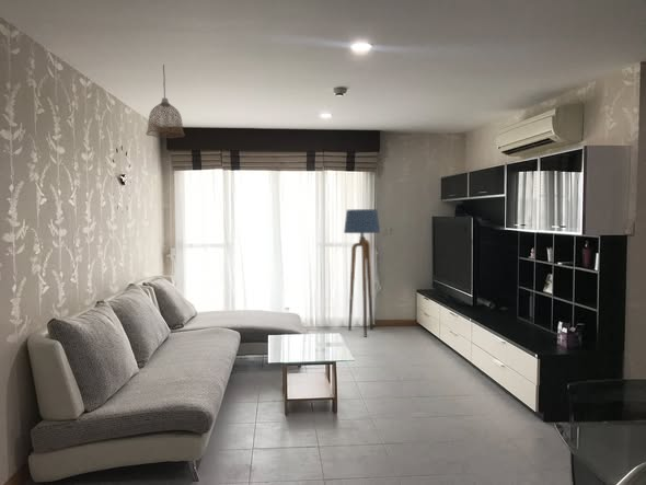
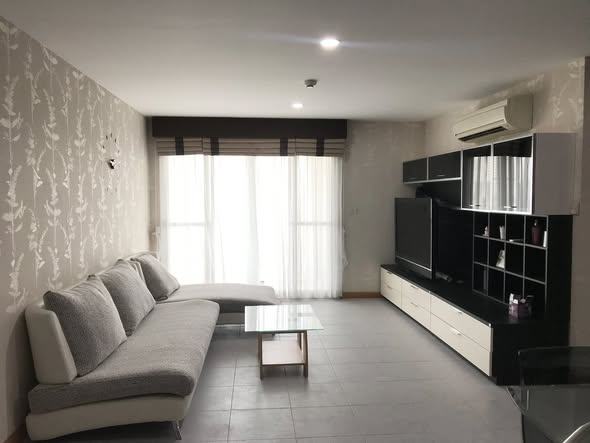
- floor lamp (362, 272)
- pendant lamp (164, 100)
